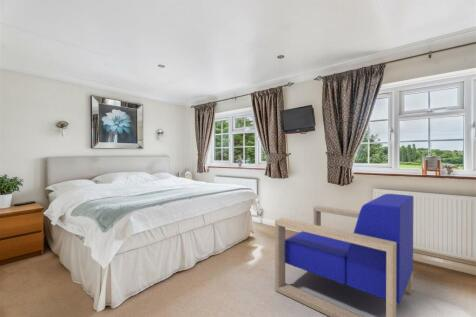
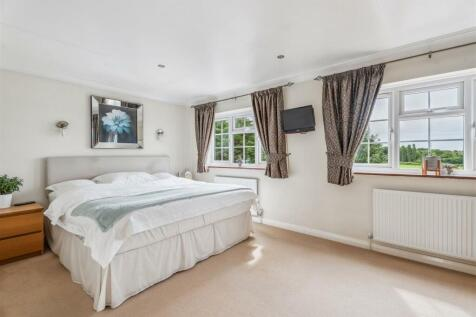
- armchair (344, 242)
